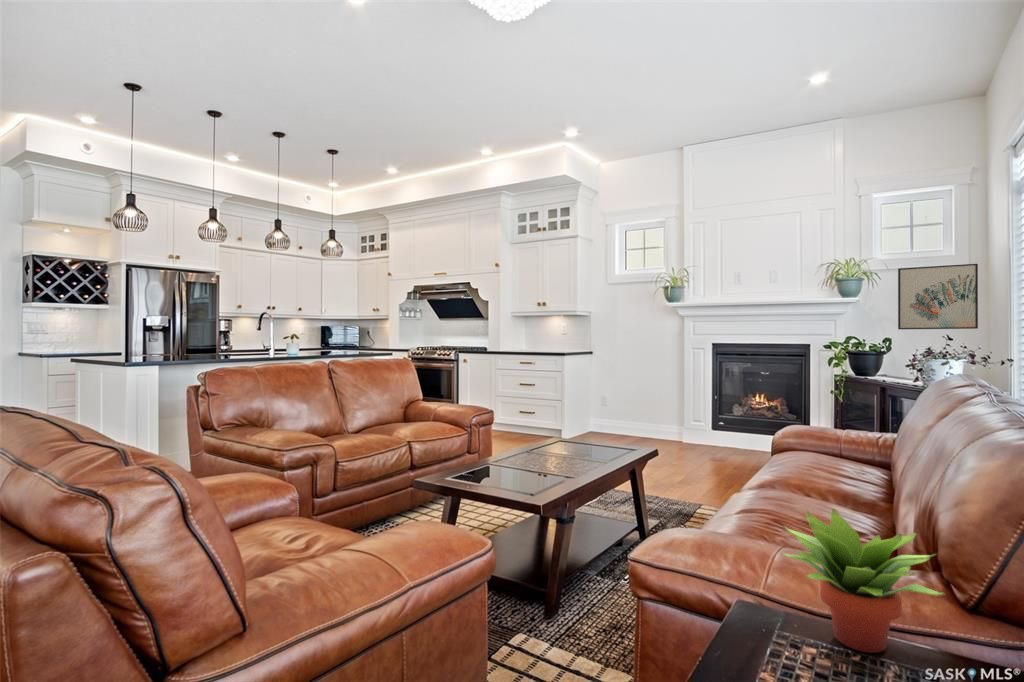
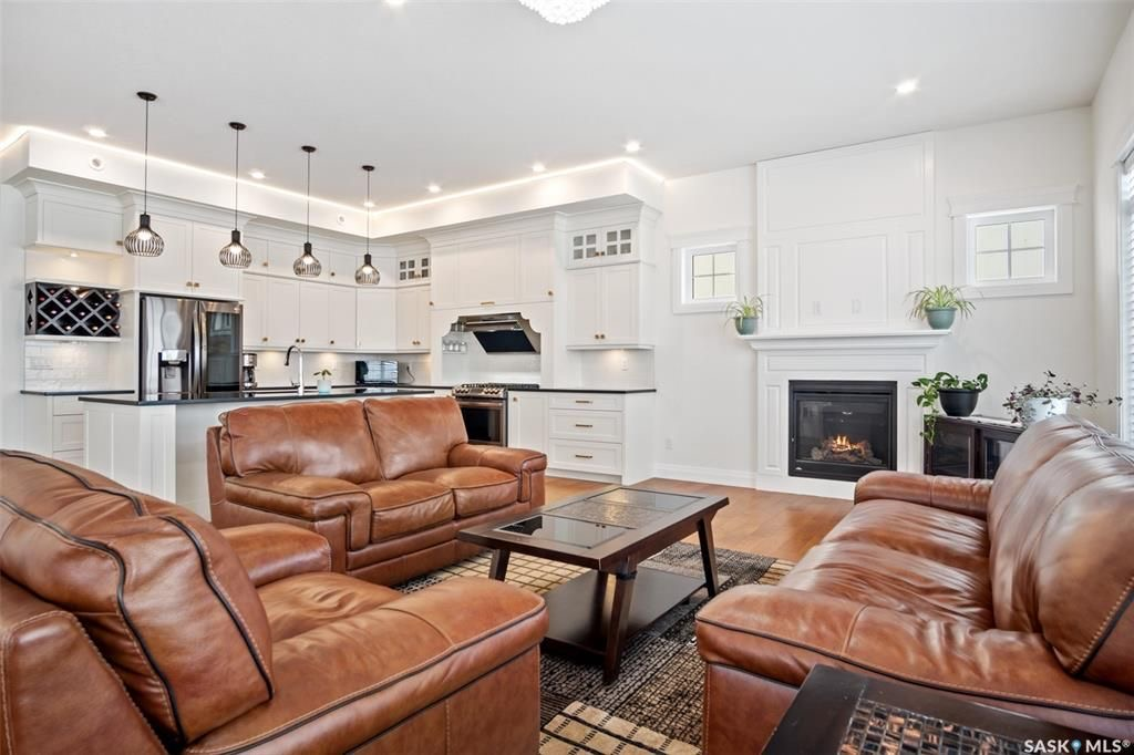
- succulent plant (853, 578)
- wall art (936, 297)
